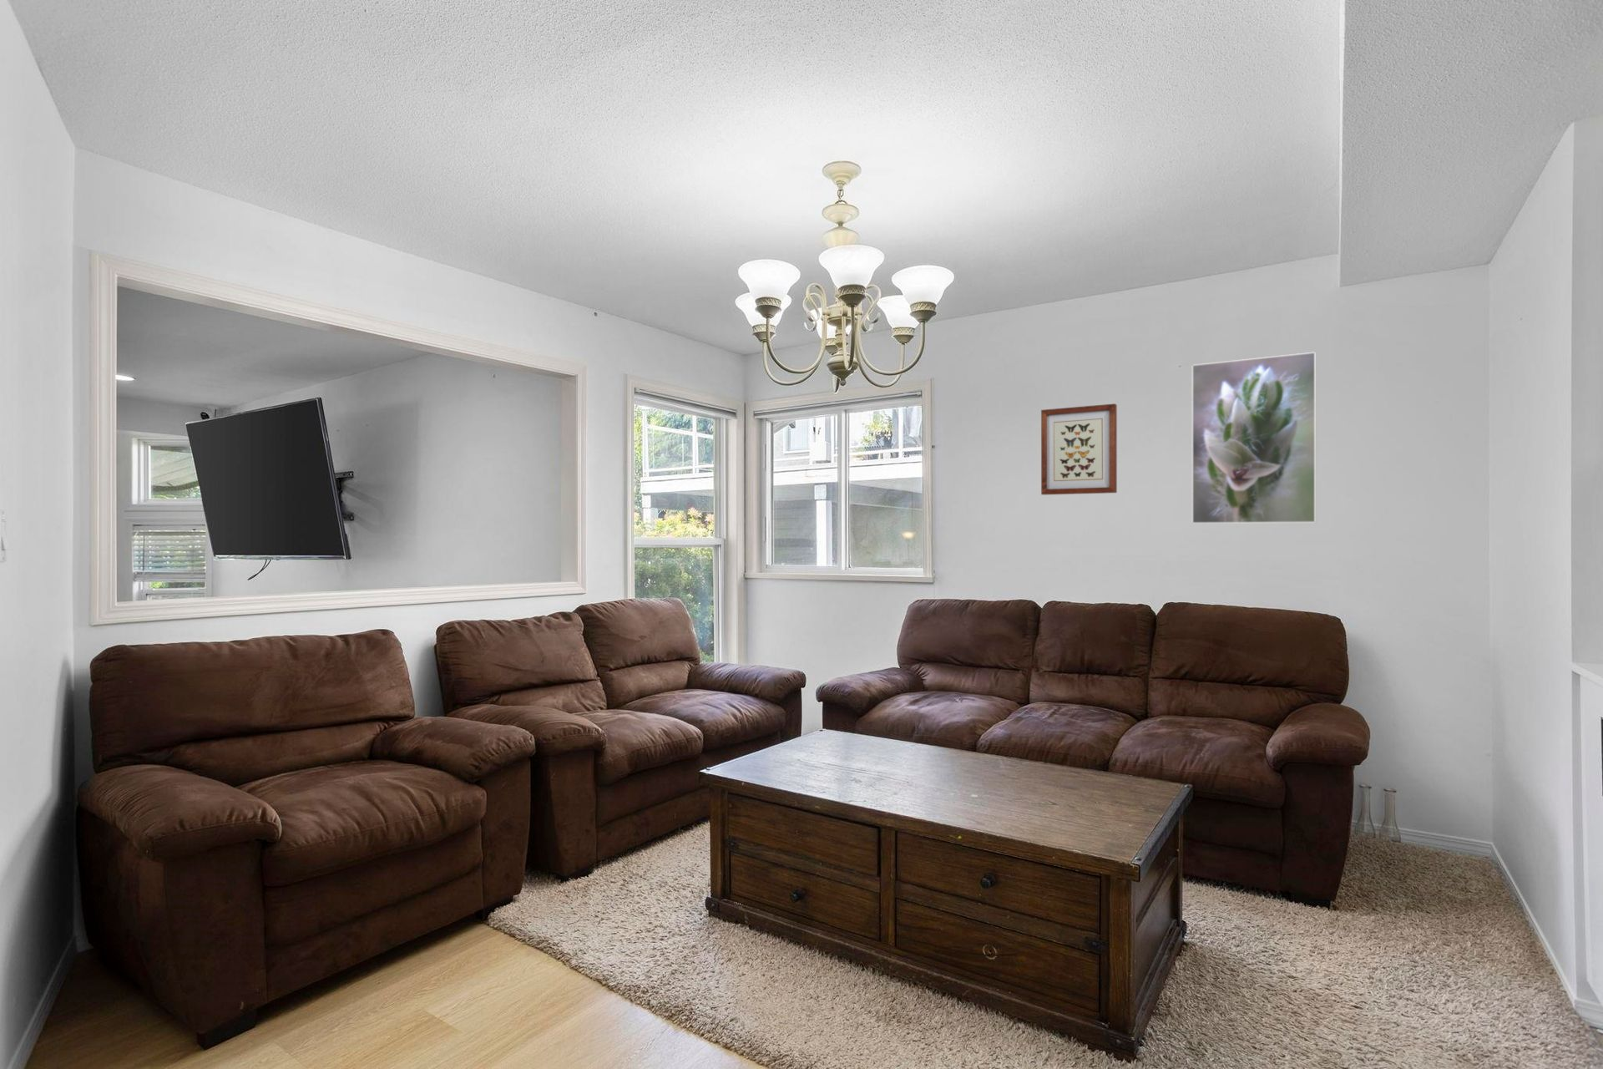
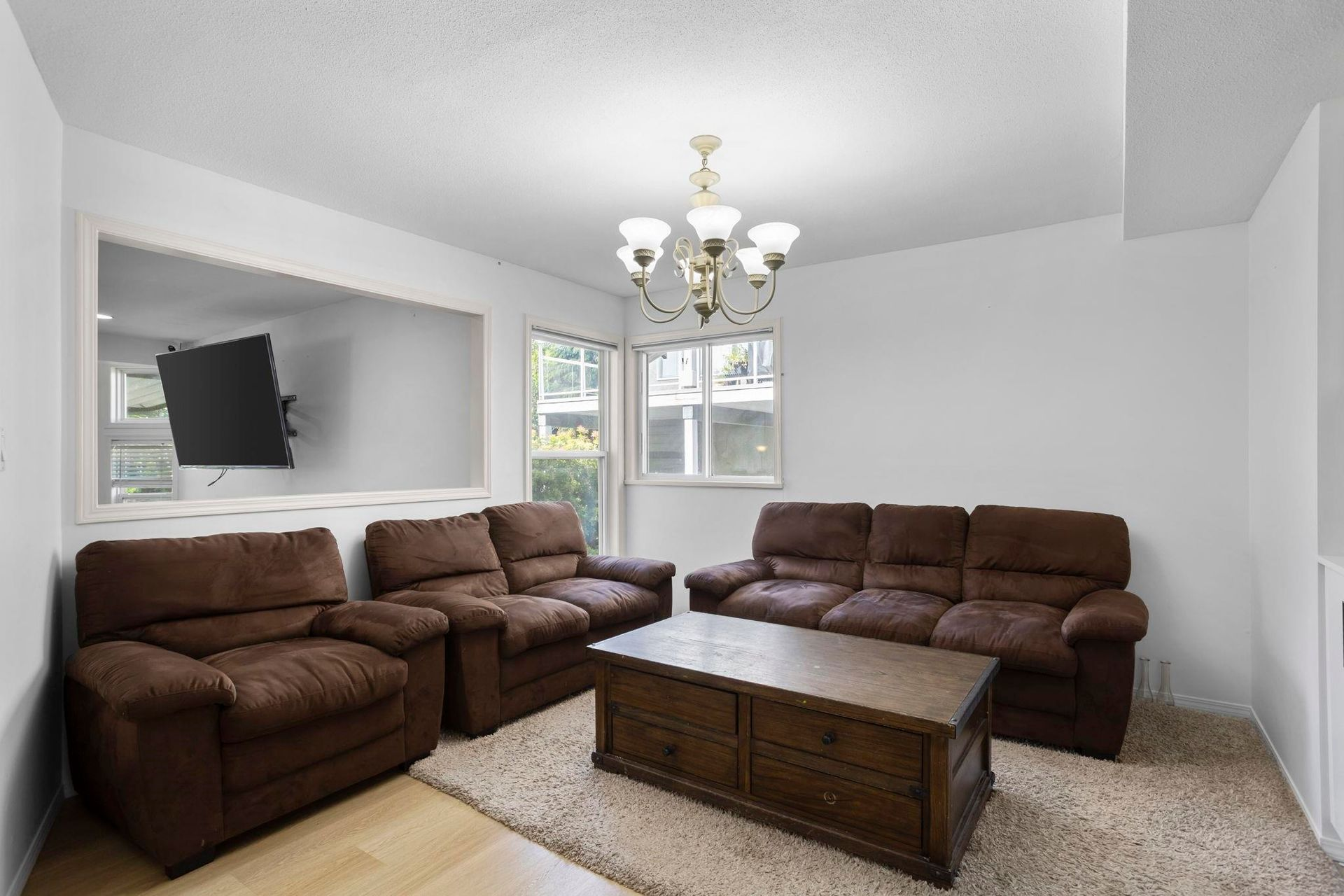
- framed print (1251, 441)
- wall art (1078, 450)
